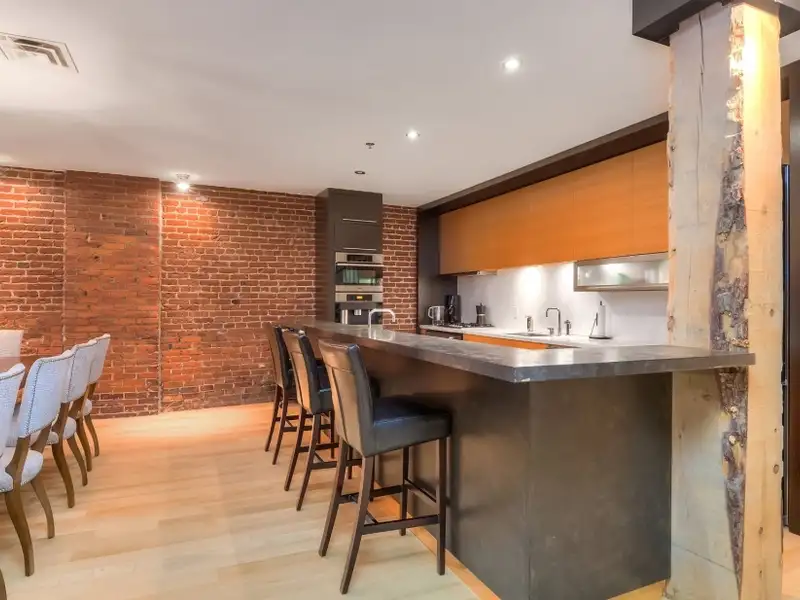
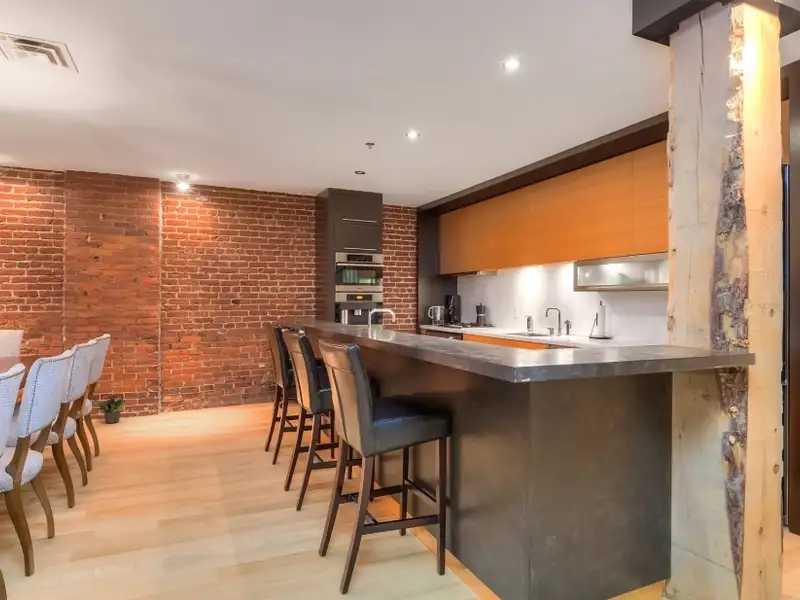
+ potted plant (108, 407)
